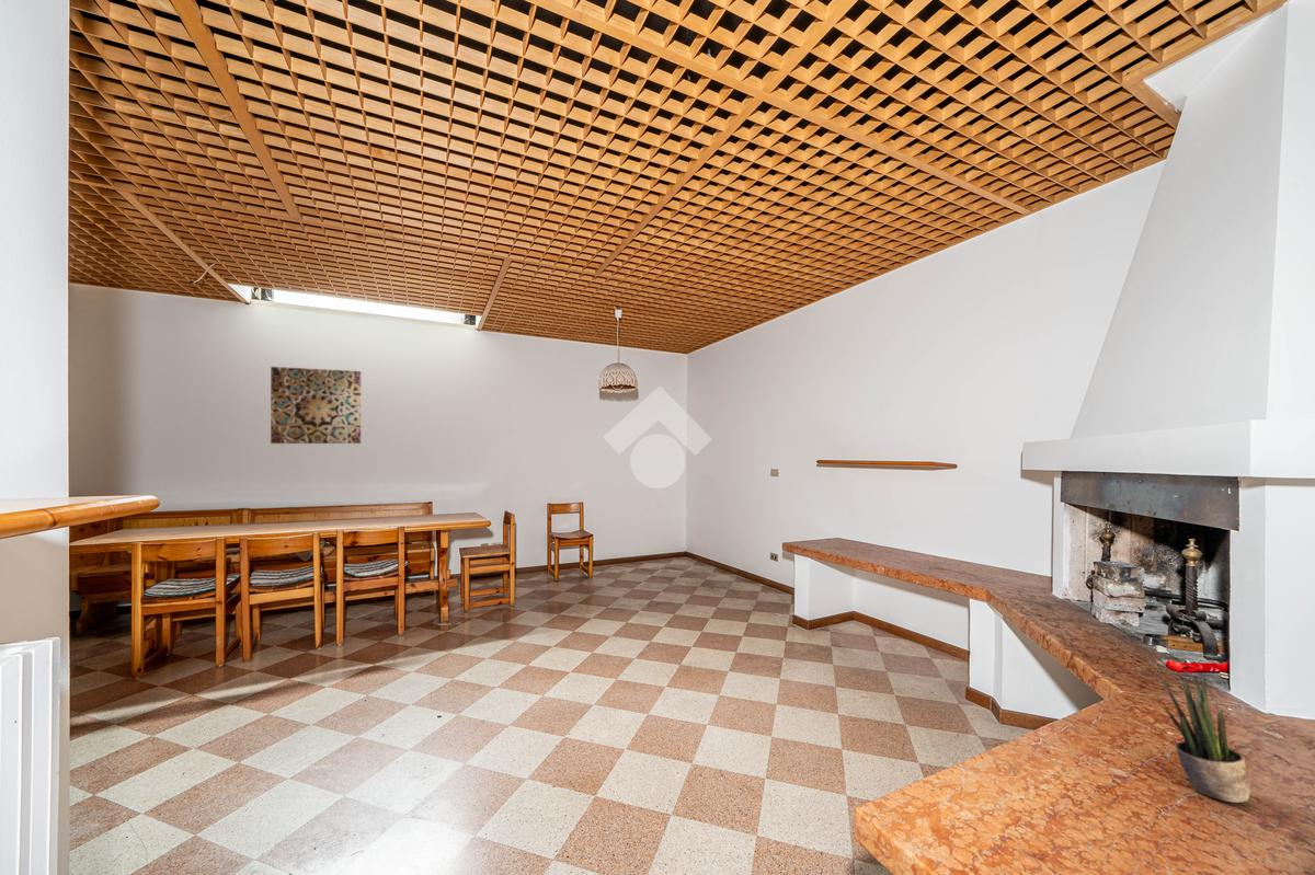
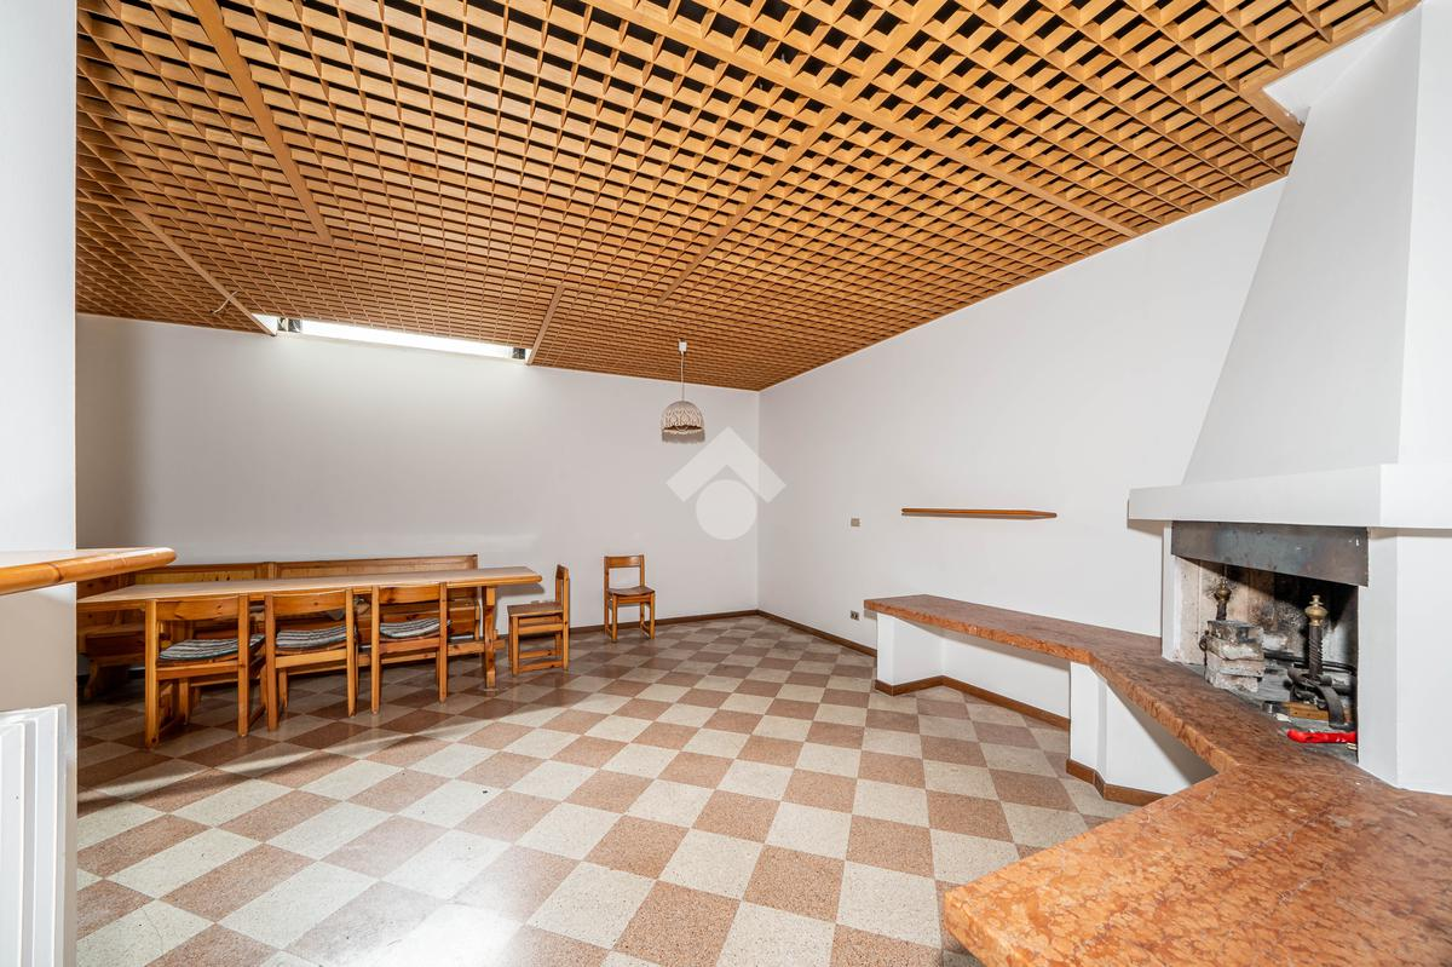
- potted plant (1202, 730)
- wall art (317, 406)
